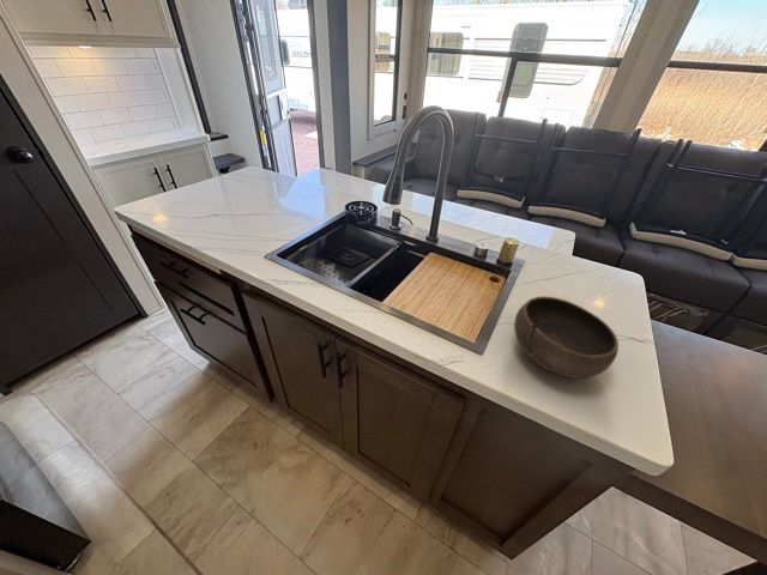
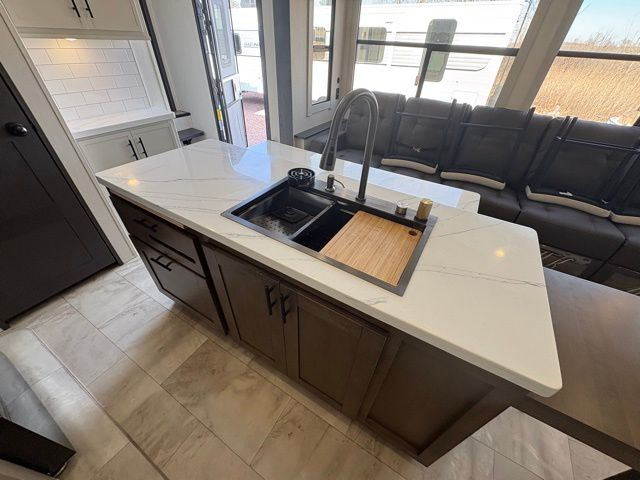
- bowl (560, 338)
